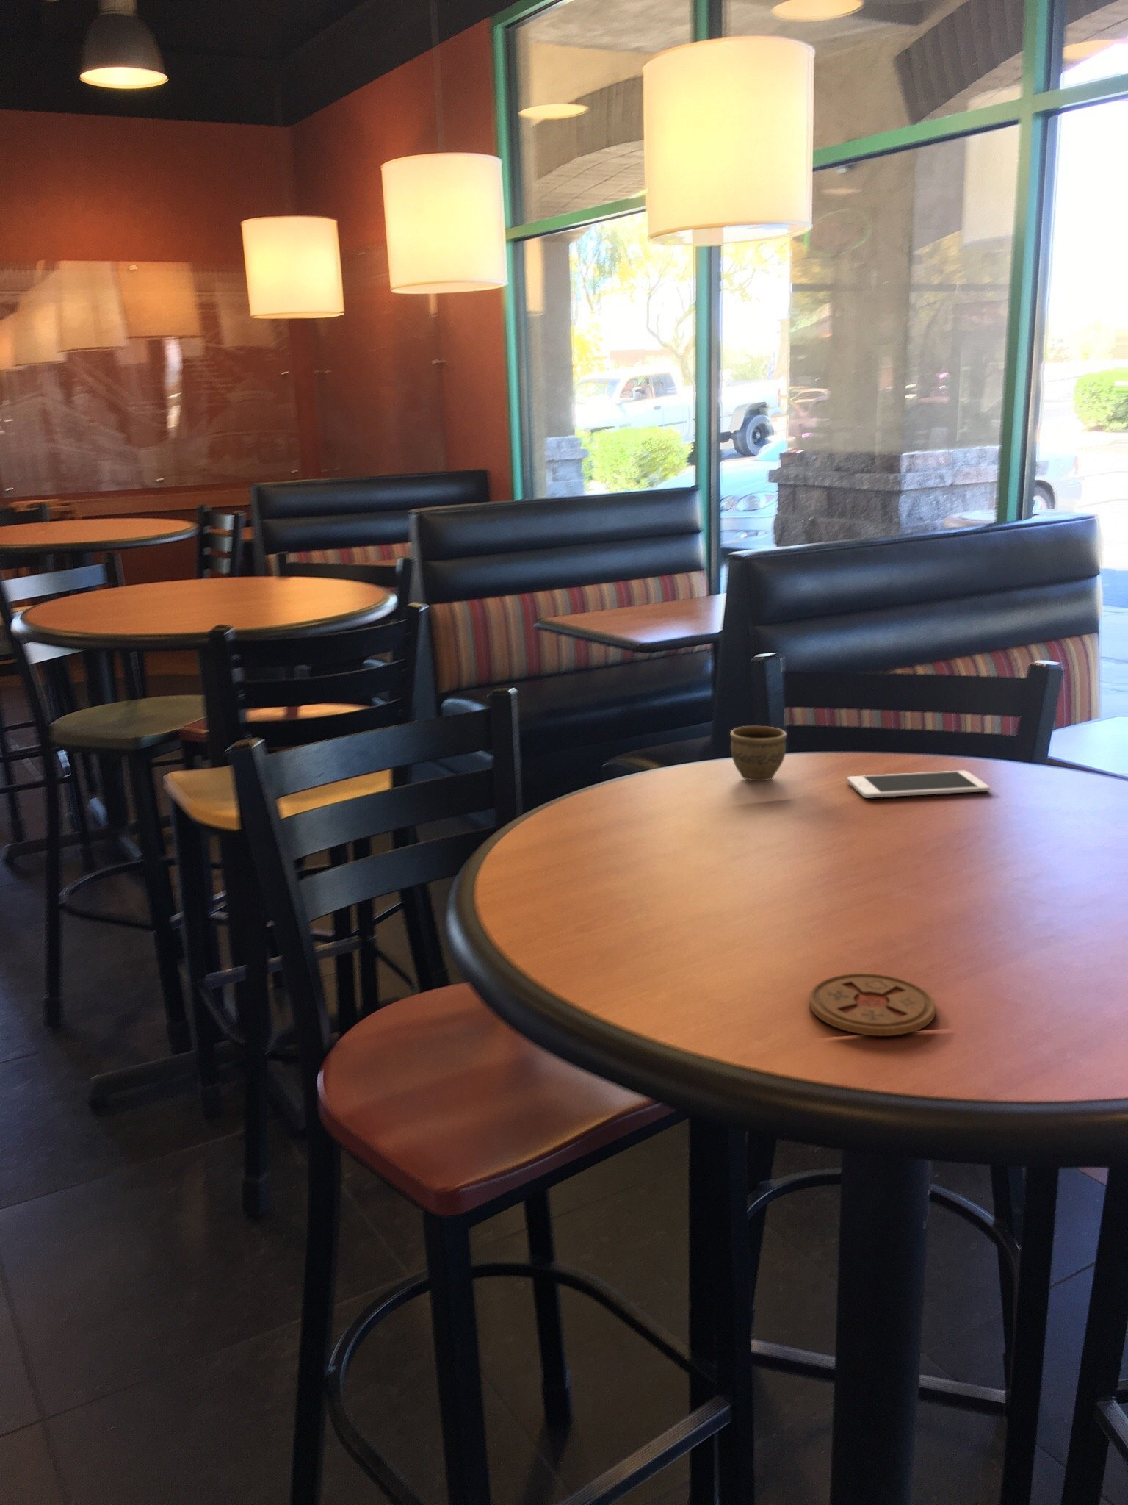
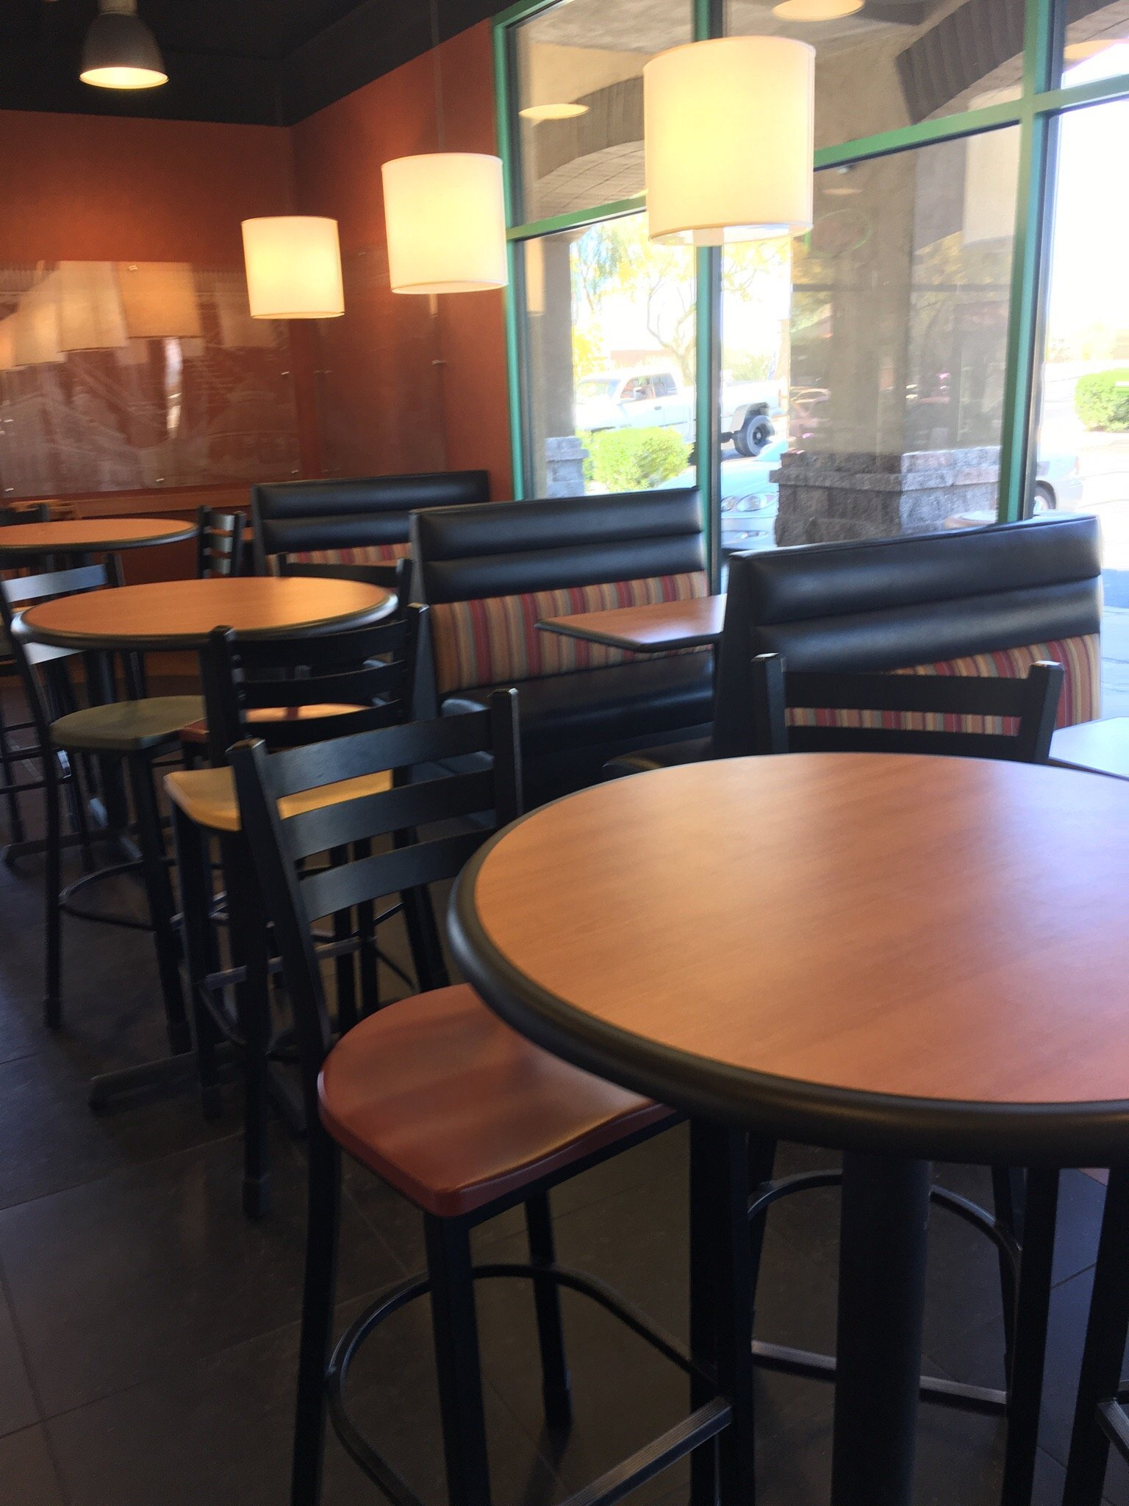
- cell phone (917, 783)
- cup (760, 751)
- coaster (871, 1003)
